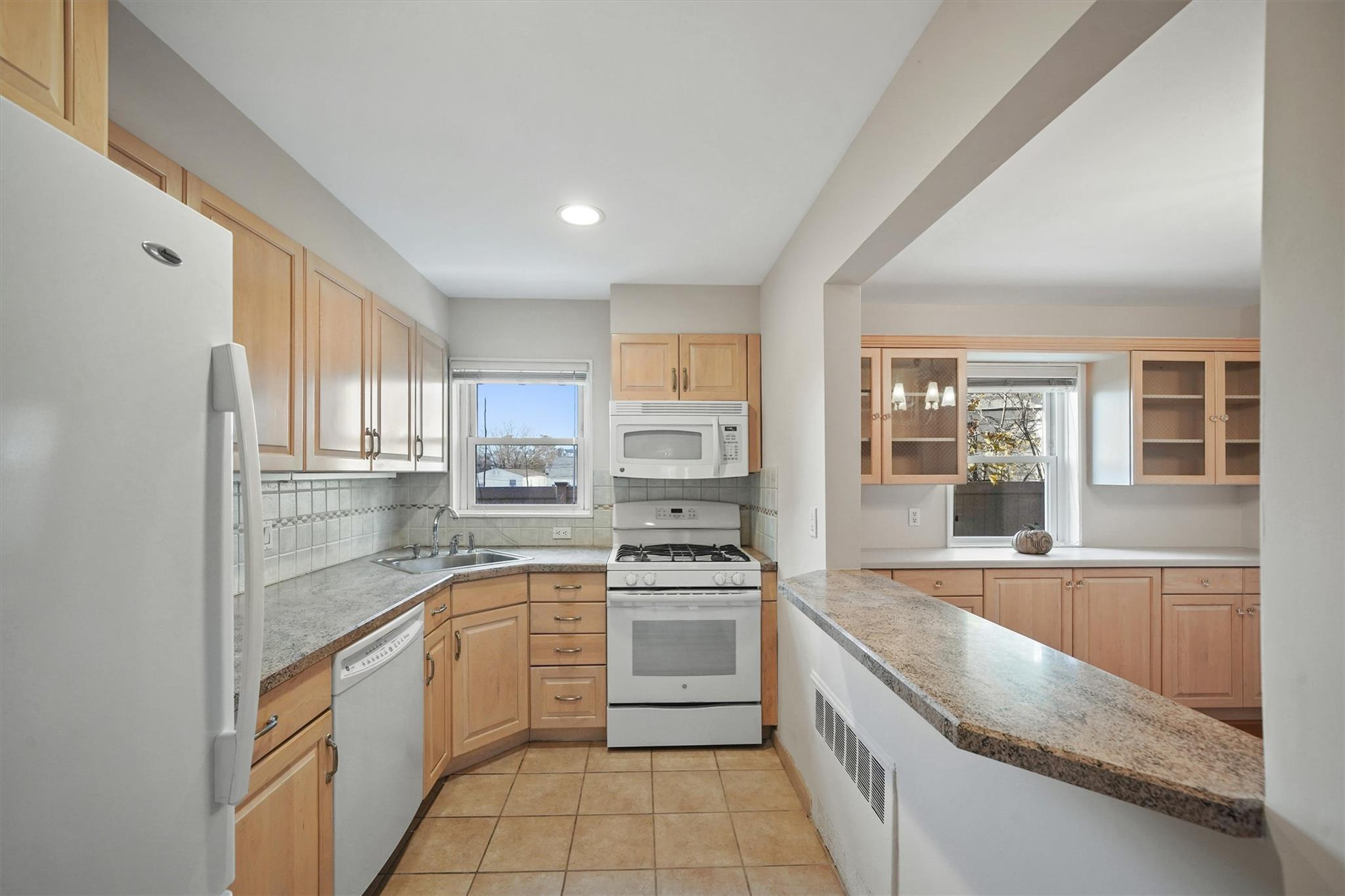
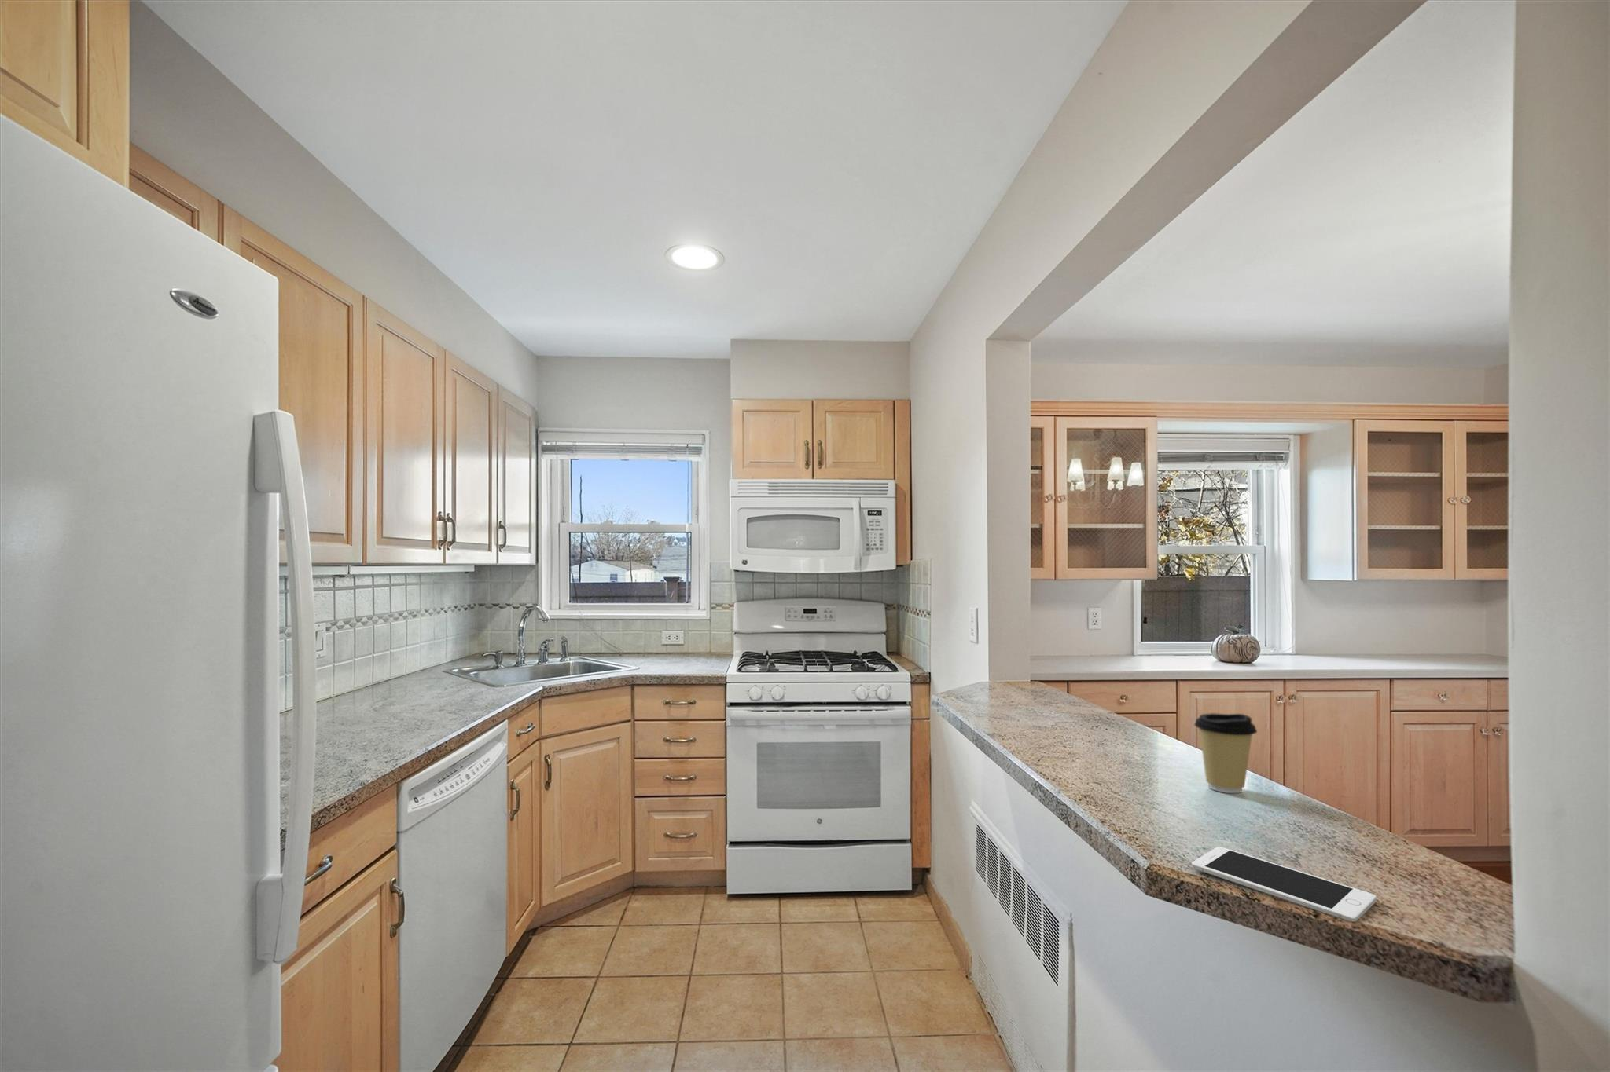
+ cell phone (1280, 881)
+ coffee cup (1225, 751)
